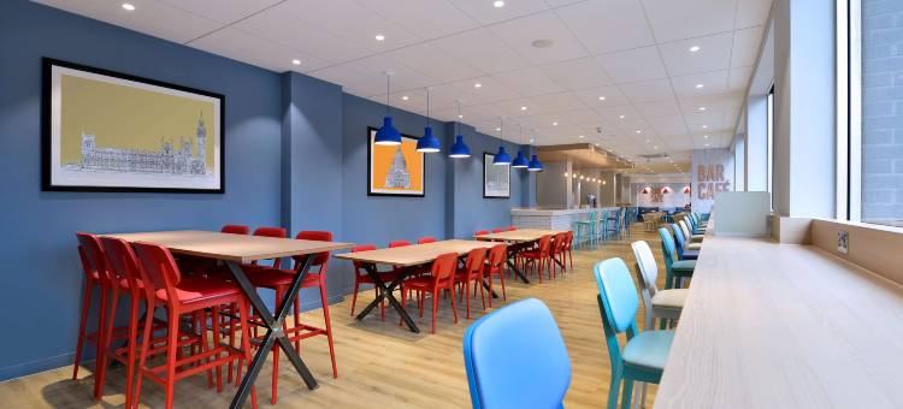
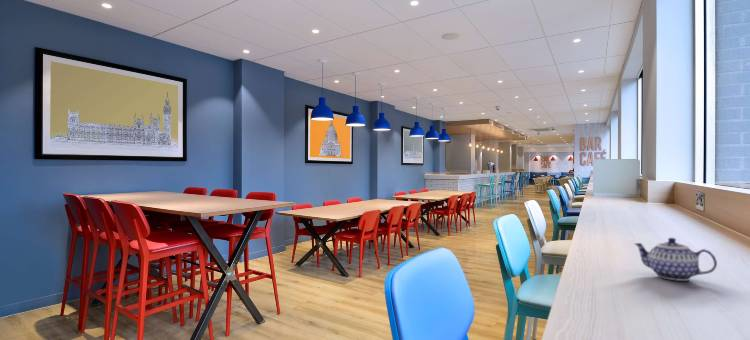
+ teapot (672, 257)
